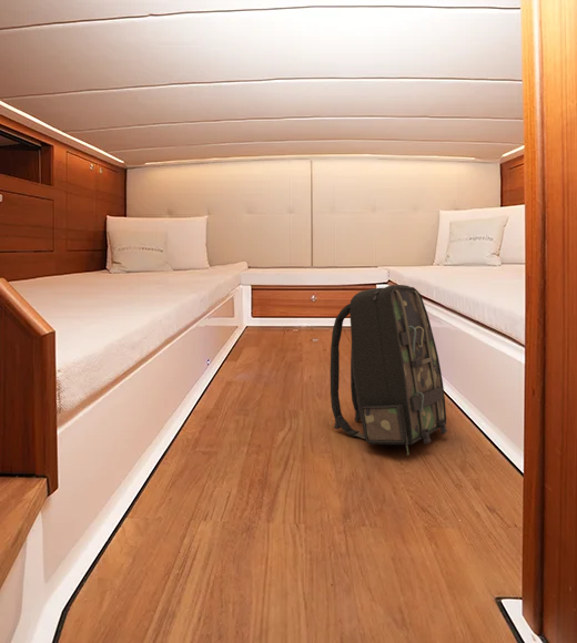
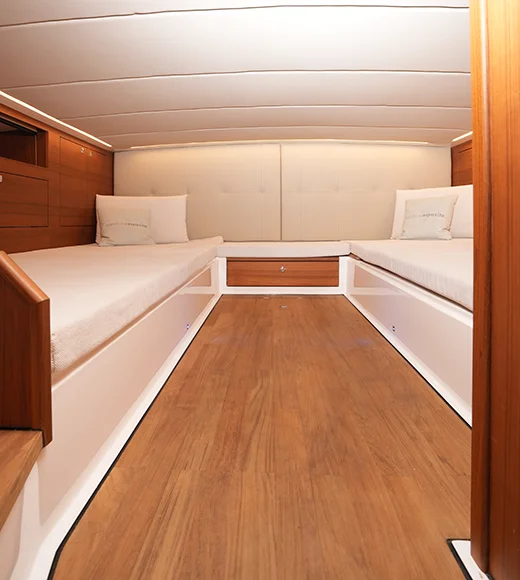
- backpack (387, 360)
